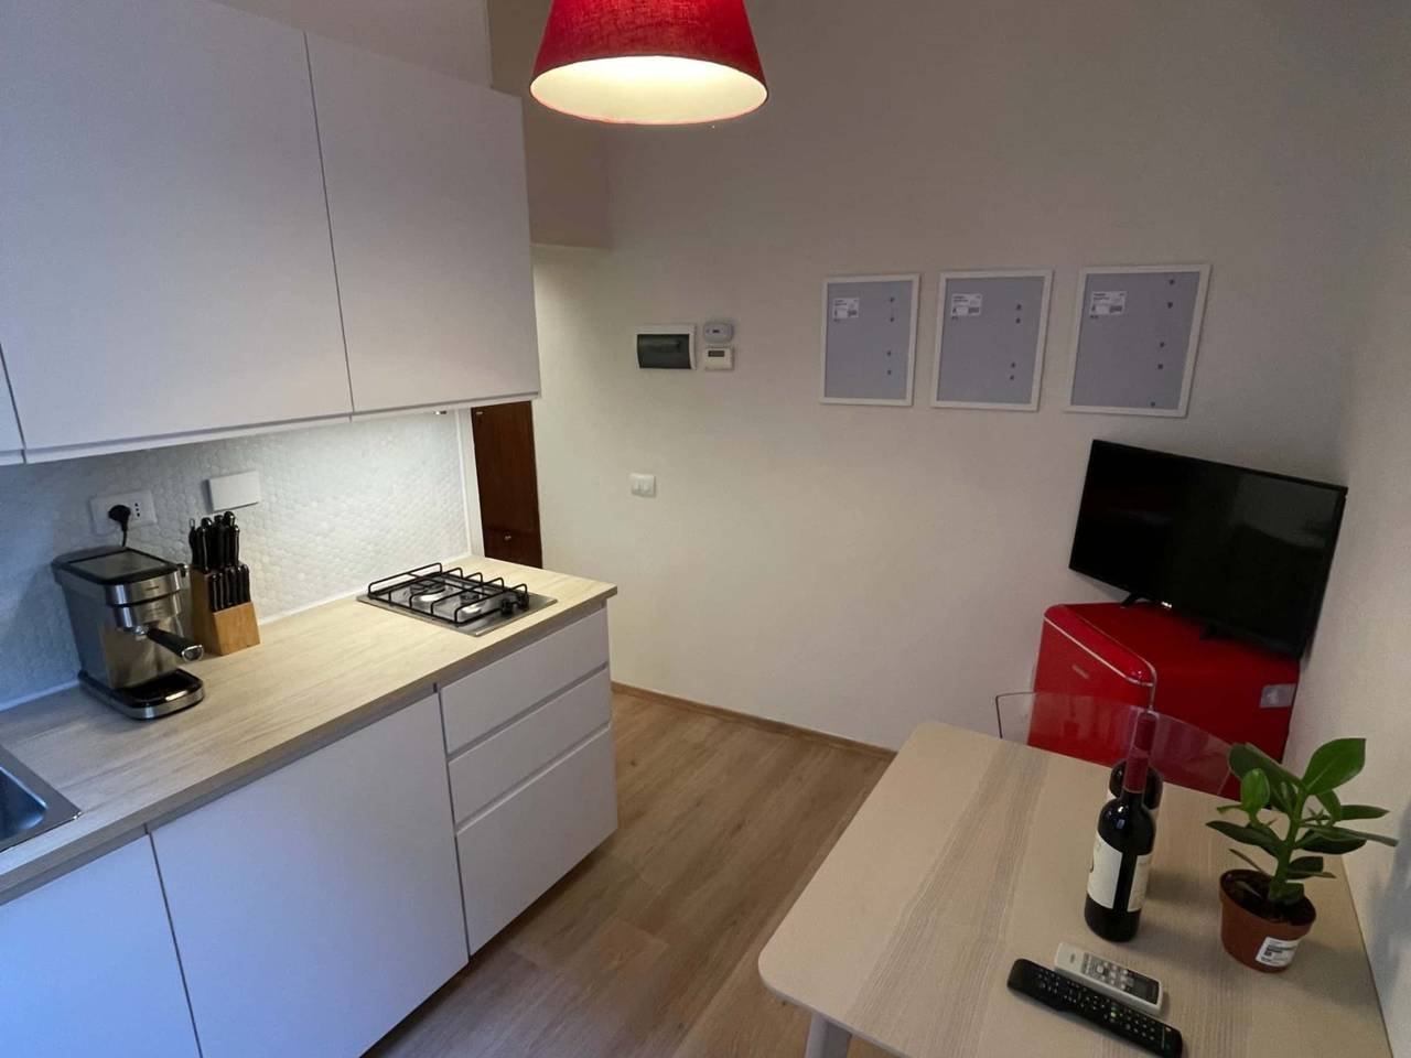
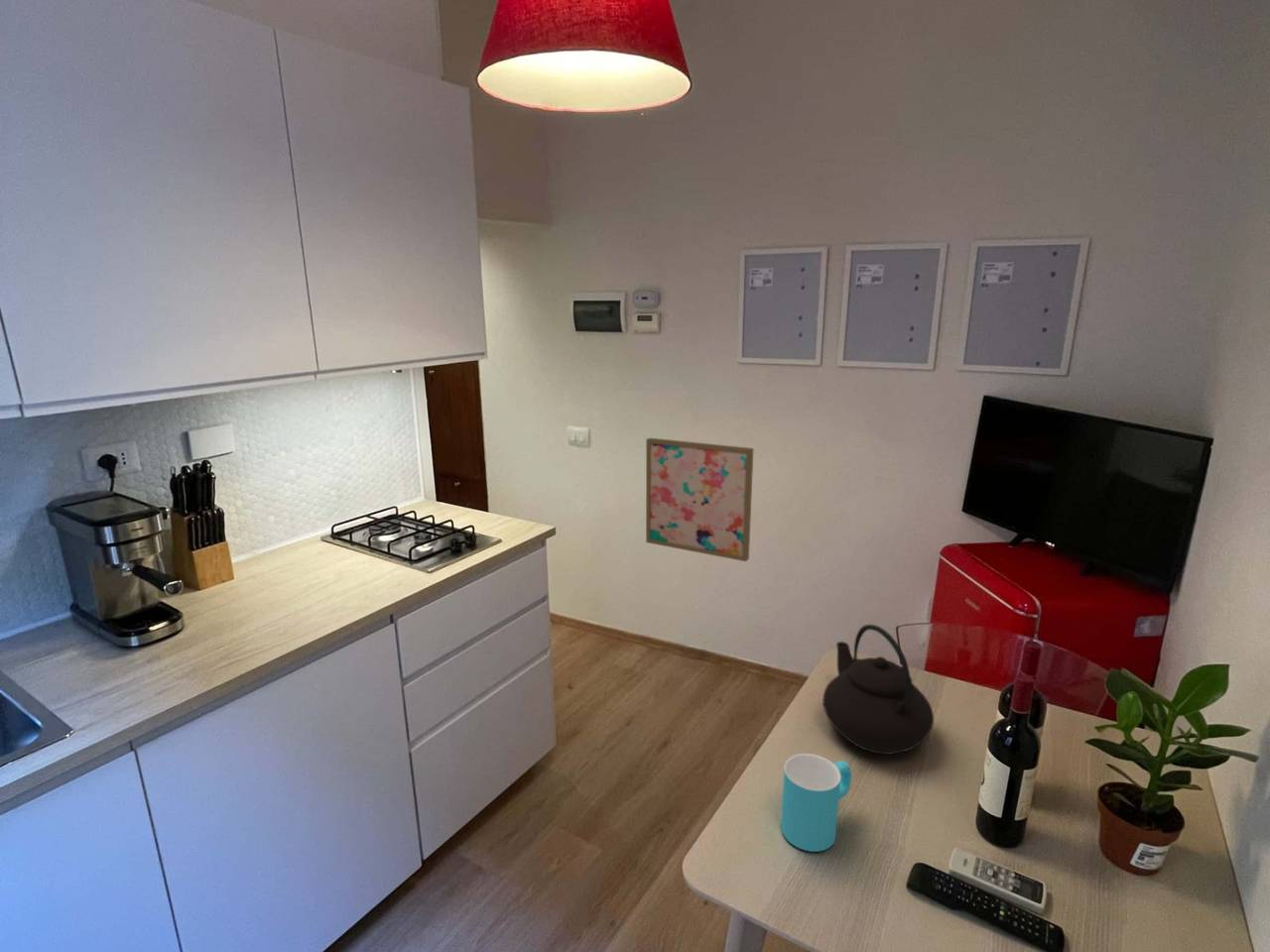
+ cup (820, 800)
+ wall art (697, 498)
+ teapot (872, 676)
